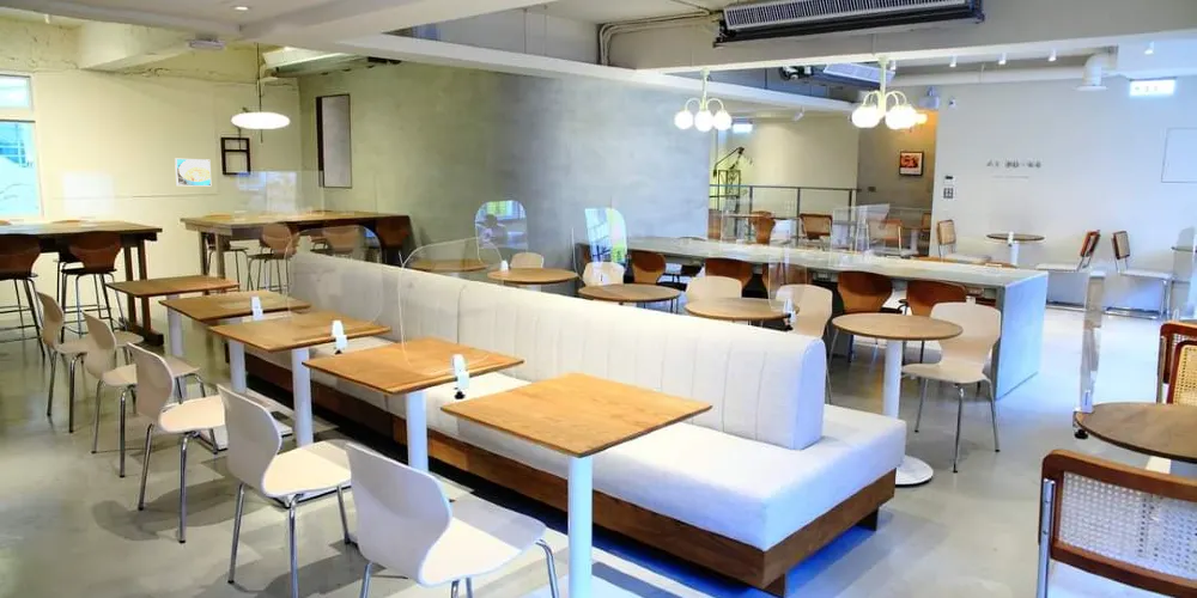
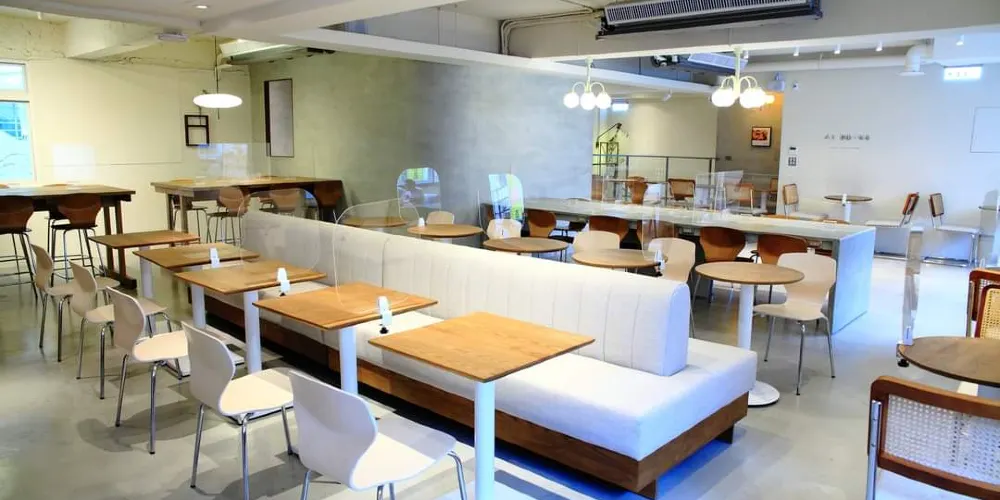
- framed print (193, 172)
